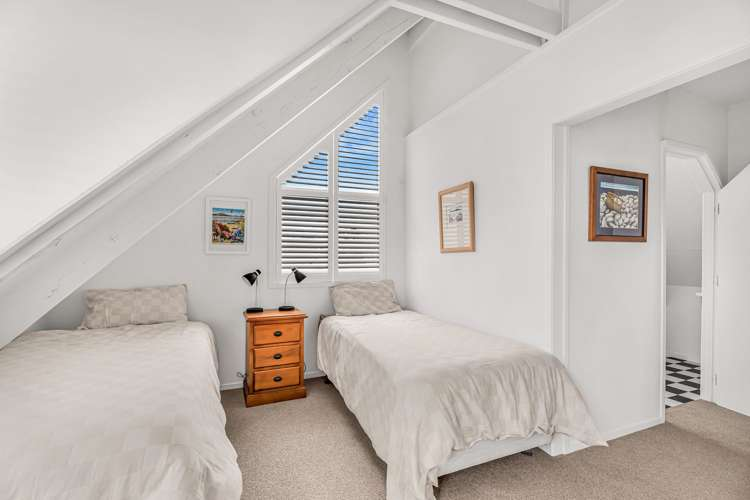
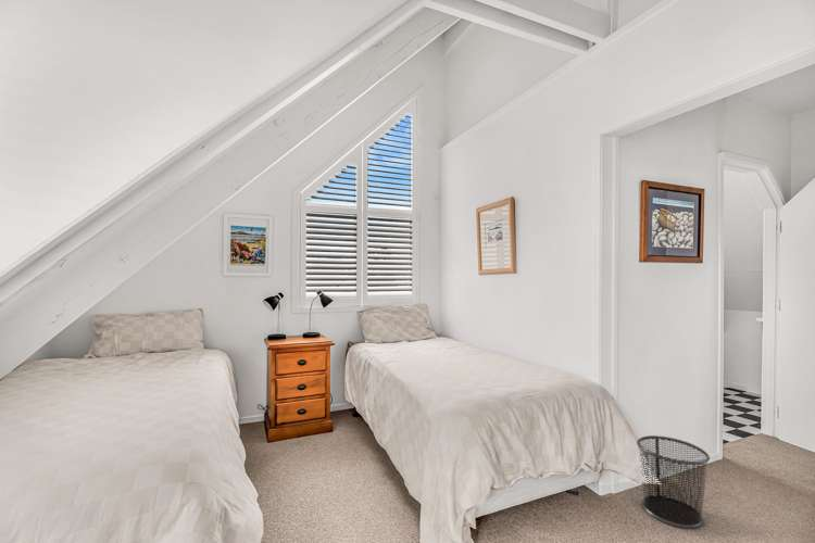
+ waste bin (670, 479)
